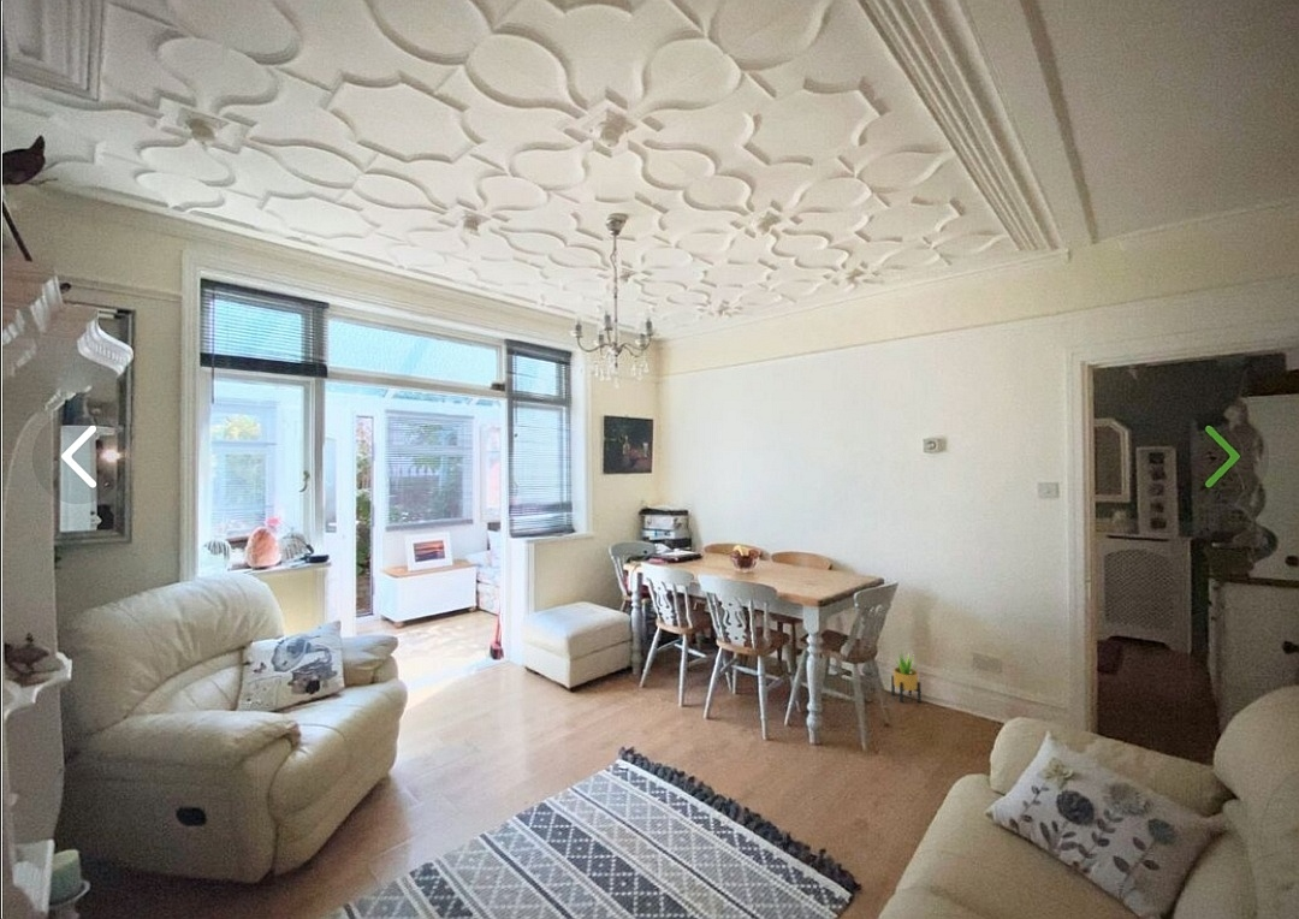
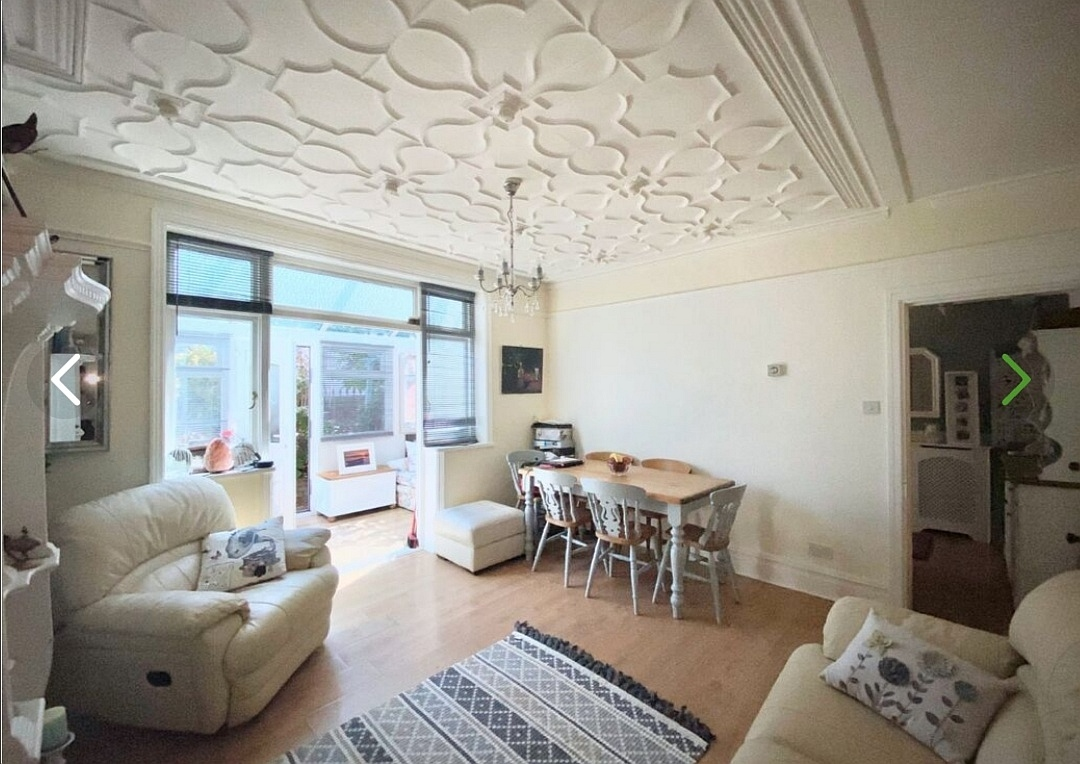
- potted plant (906, 675)
